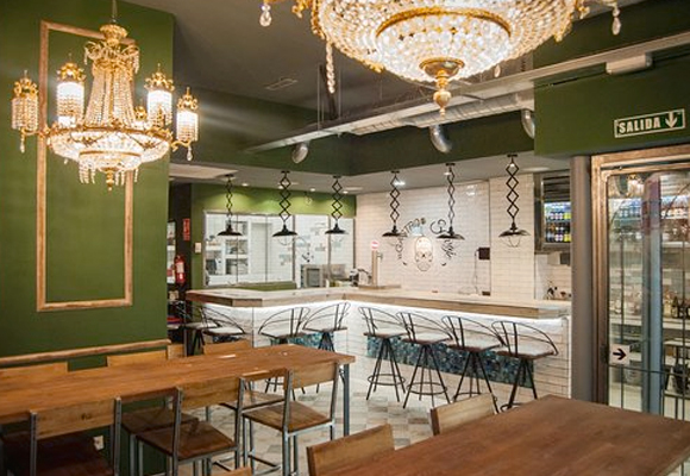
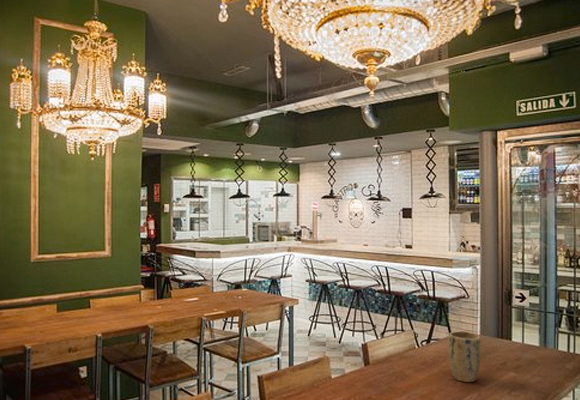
+ plant pot (464, 356)
